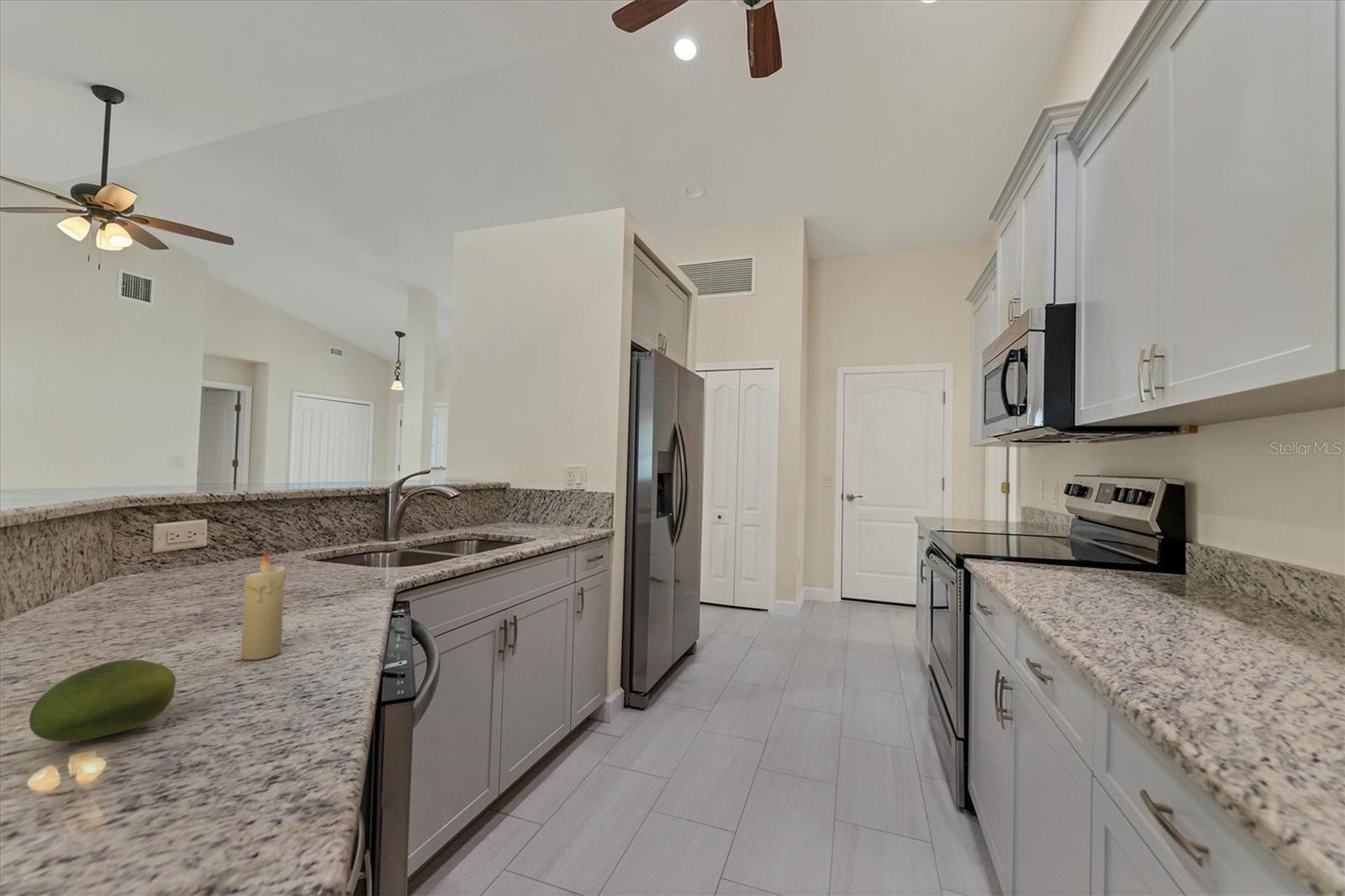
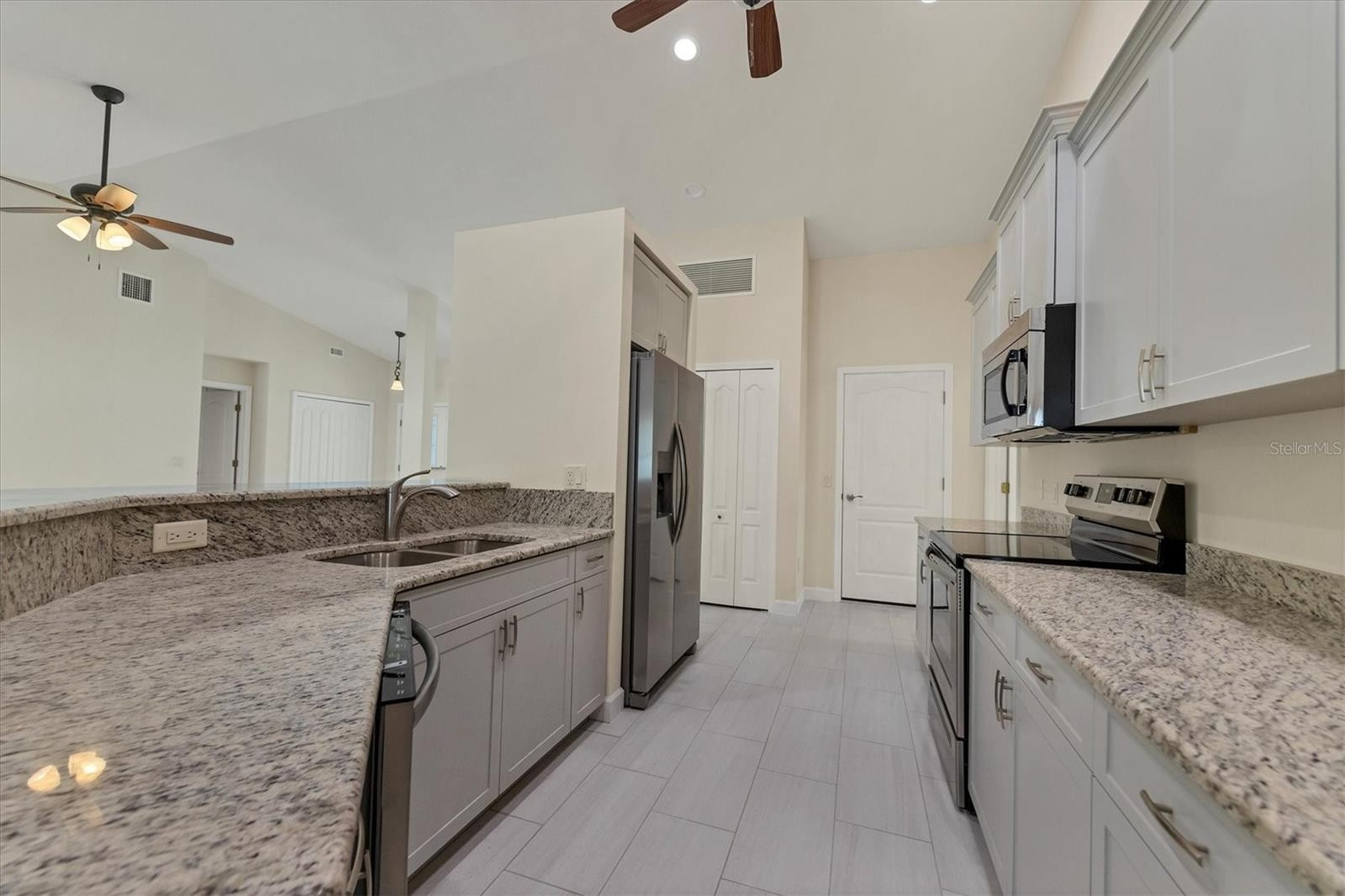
- fruit (108, 698)
- candle (263, 603)
